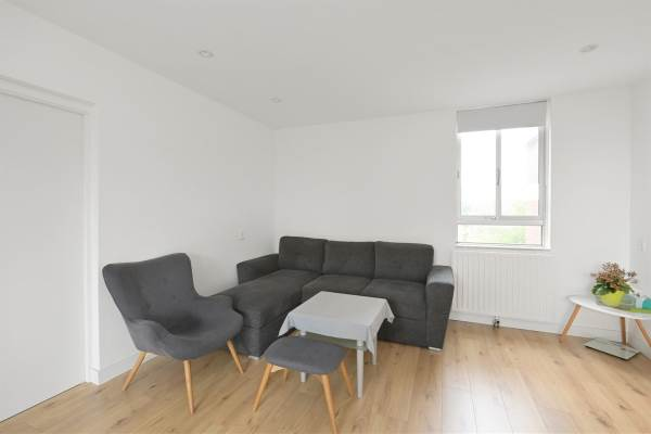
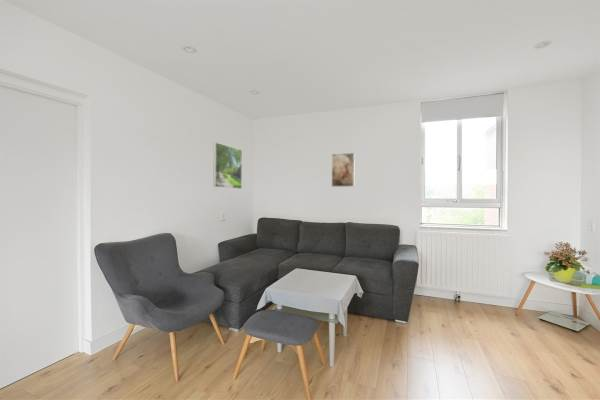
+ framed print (228, 167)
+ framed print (342, 170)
